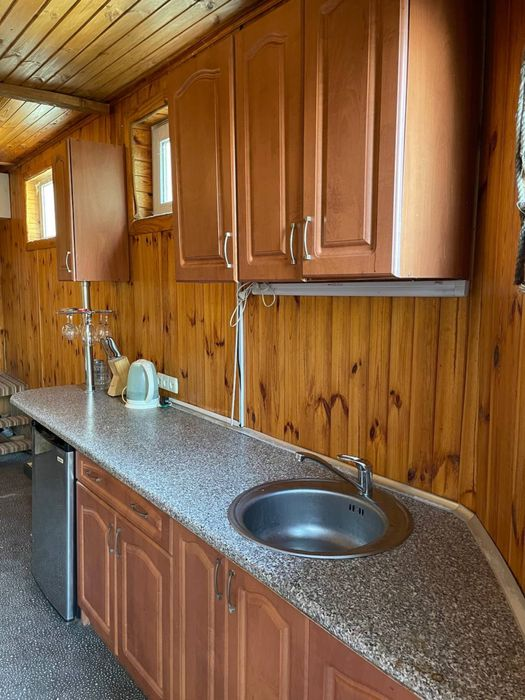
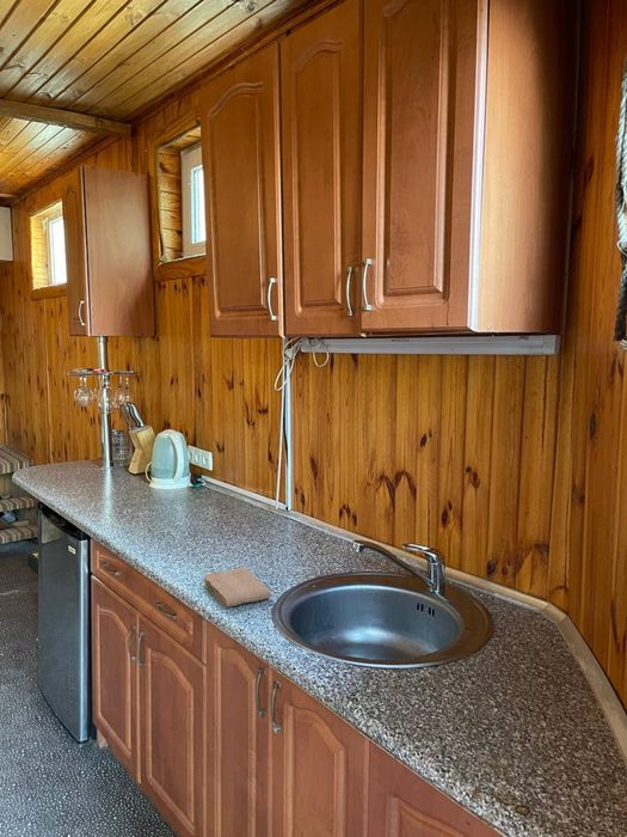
+ washcloth (235, 585)
